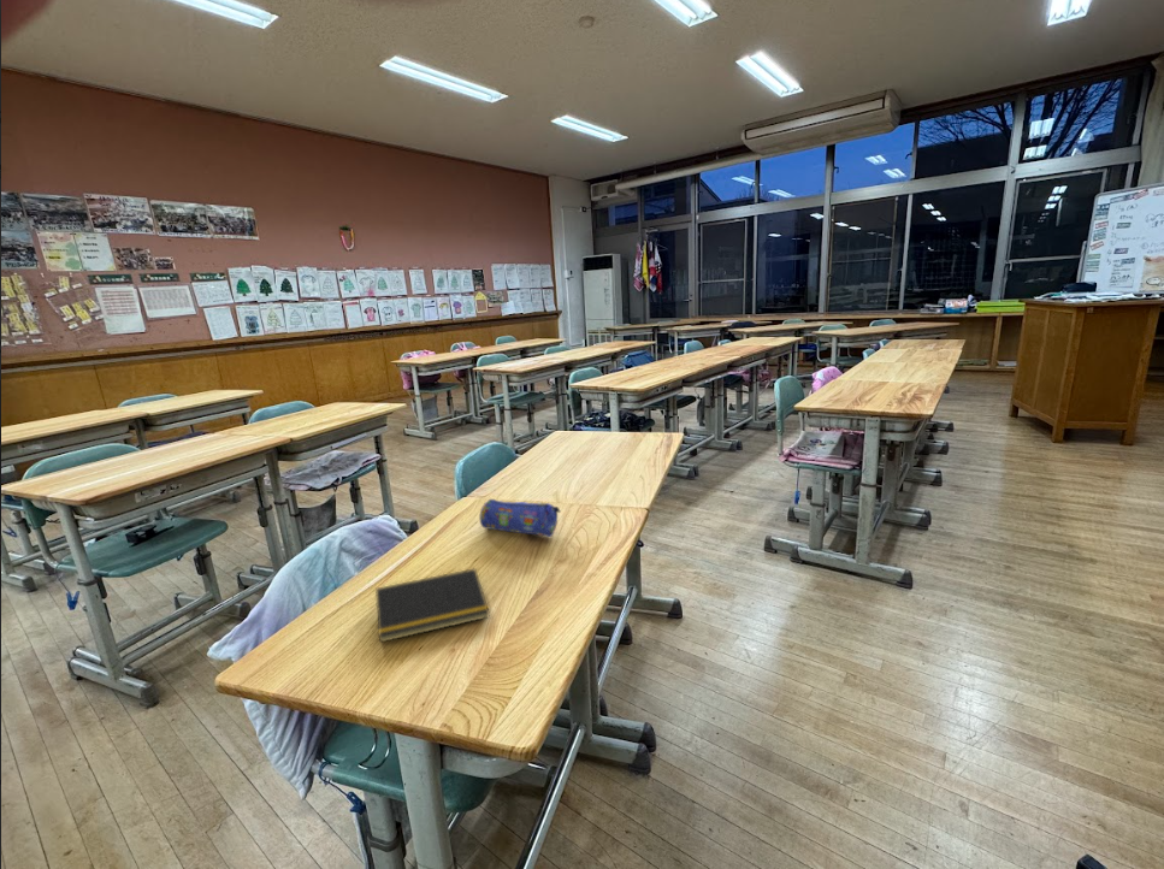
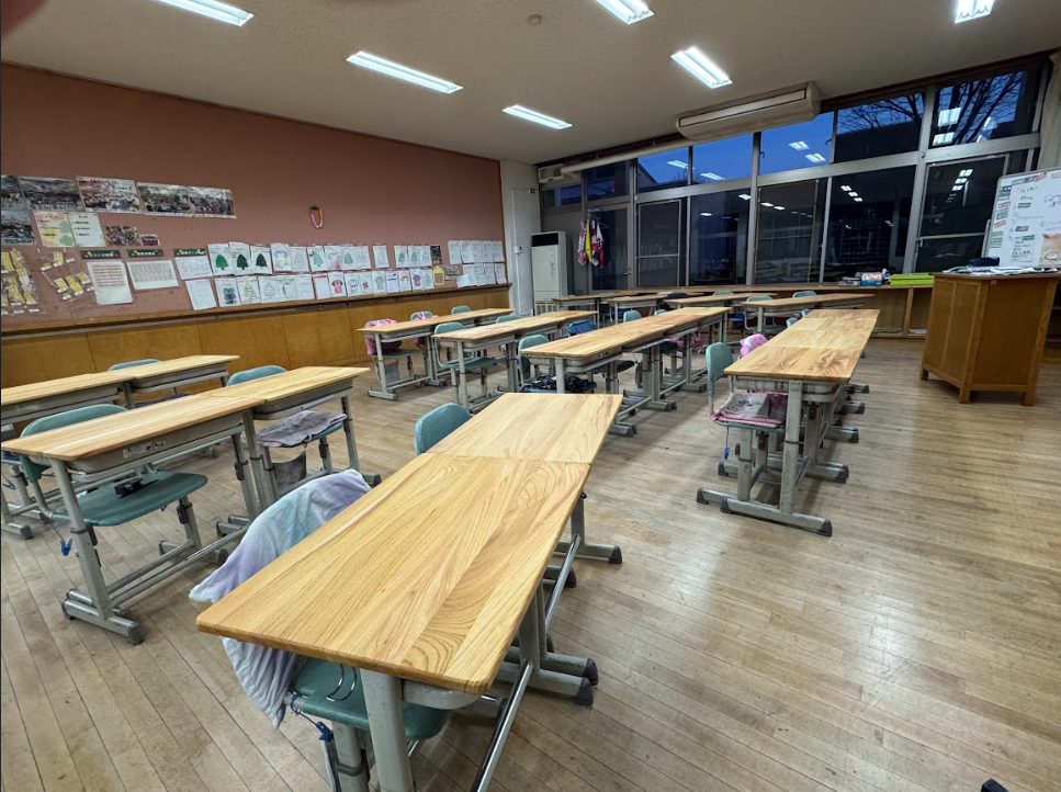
- notepad (431, 602)
- pencil case (519, 515)
